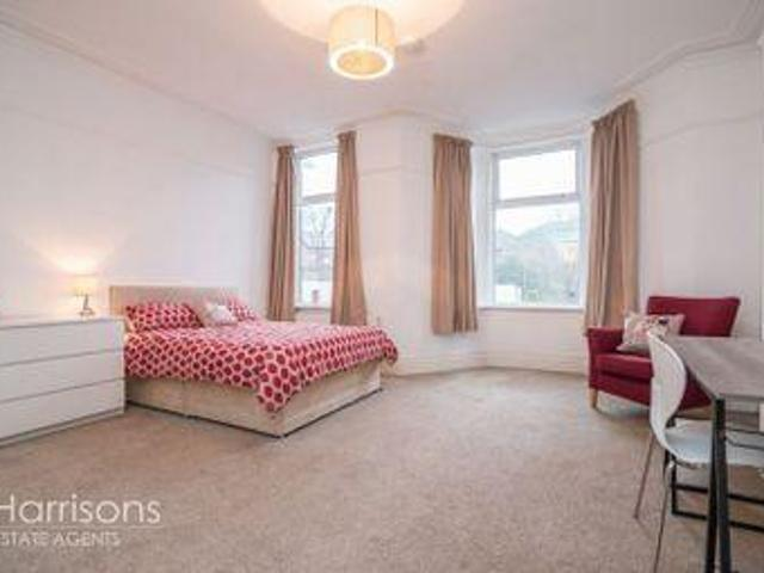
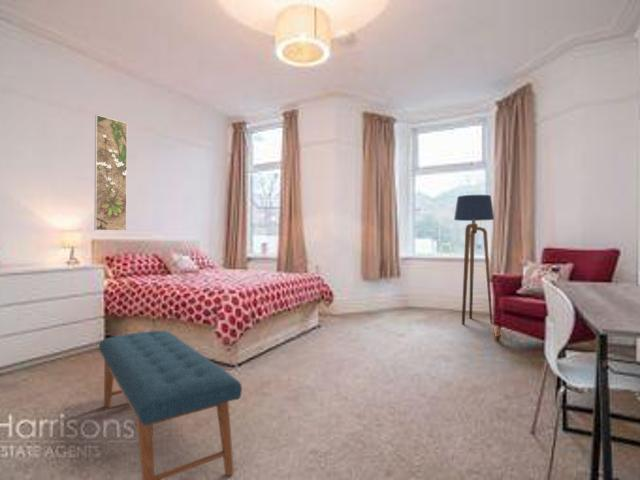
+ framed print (111, 174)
+ floor lamp (473, 259)
+ bench (158, 392)
